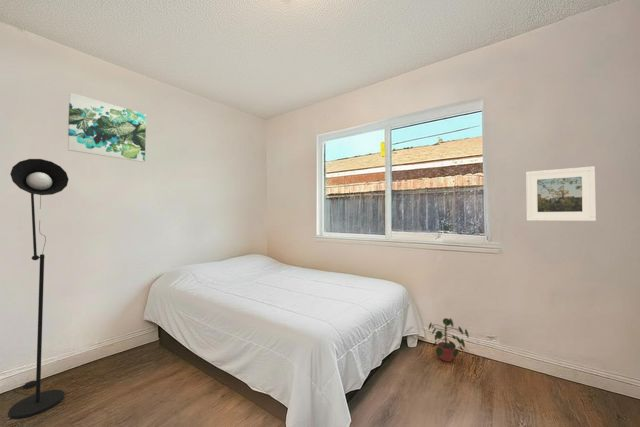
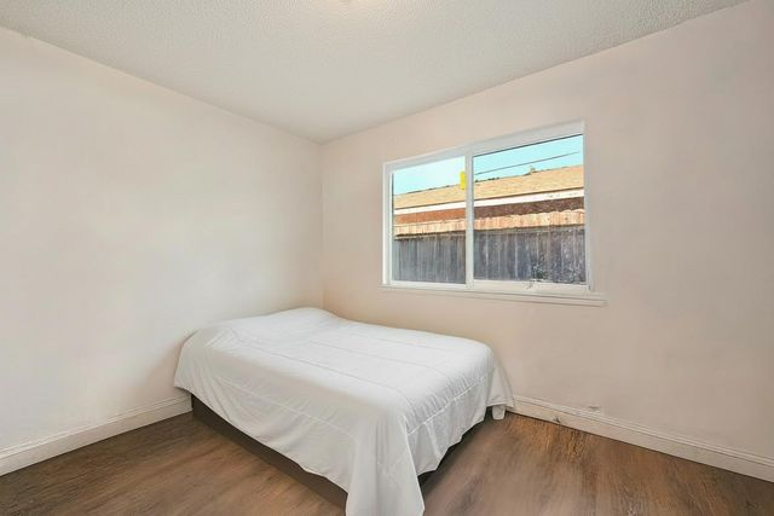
- wall art (110, 130)
- potted plant (448, 336)
- floor lamp (39, 280)
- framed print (558, 195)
